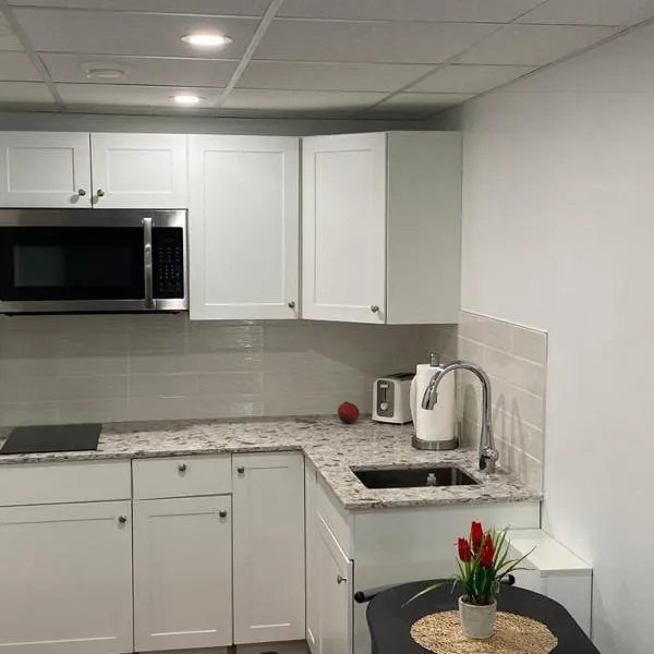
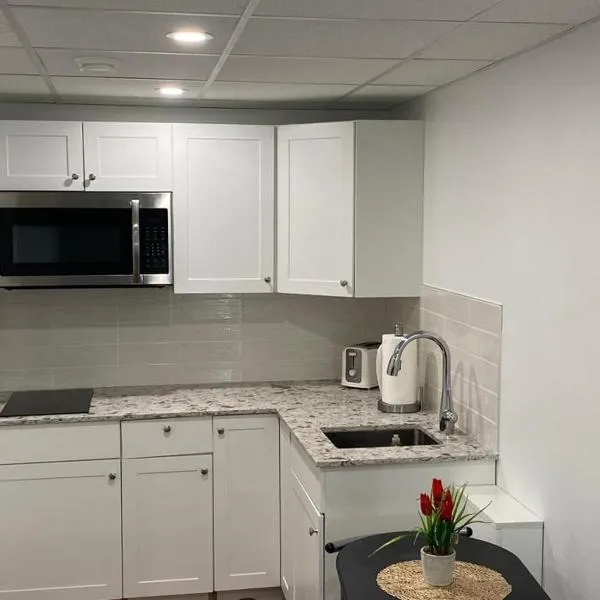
- fruit (348, 411)
